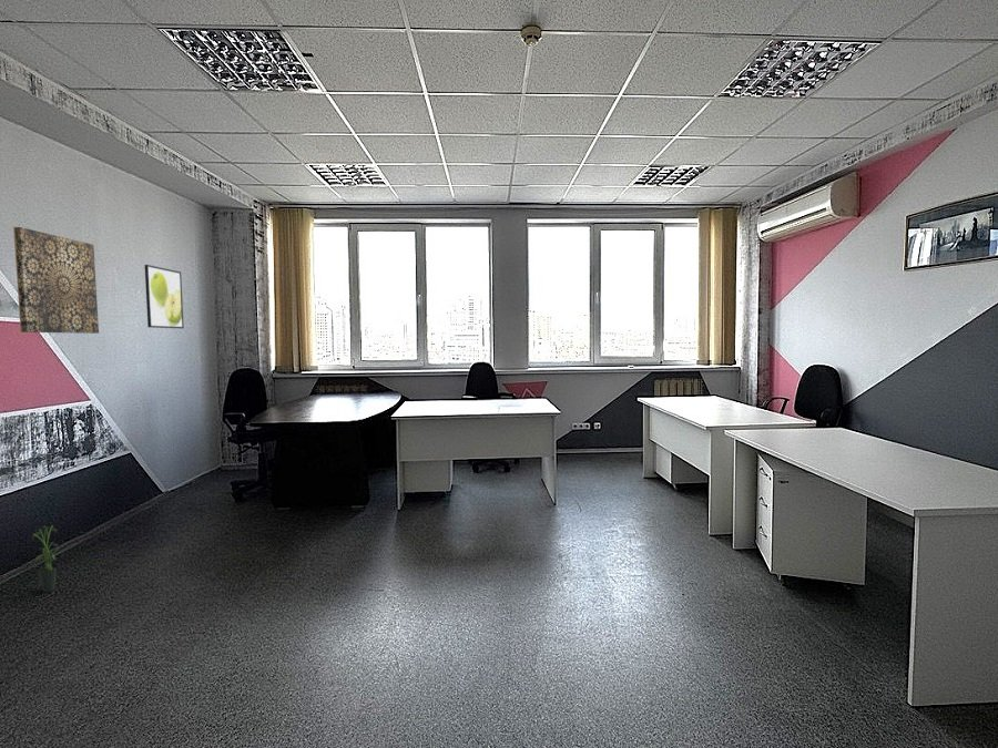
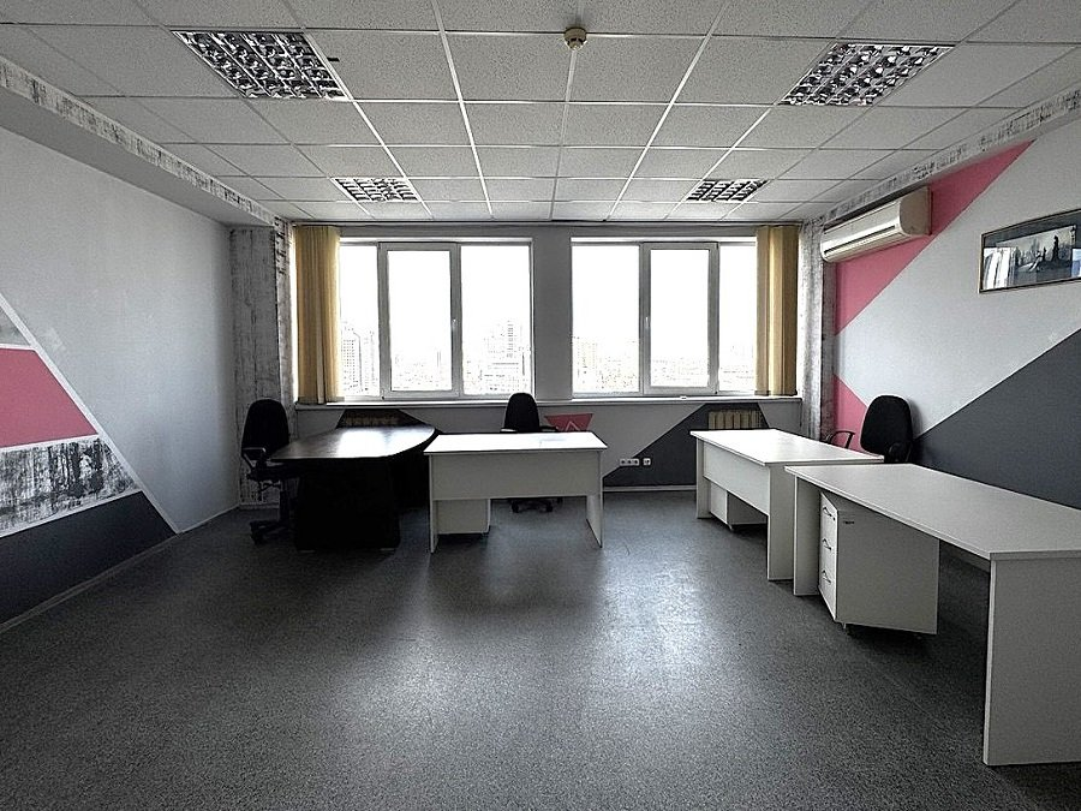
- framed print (165, 298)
- wall art (60, 285)
- potted plant (48, 557)
